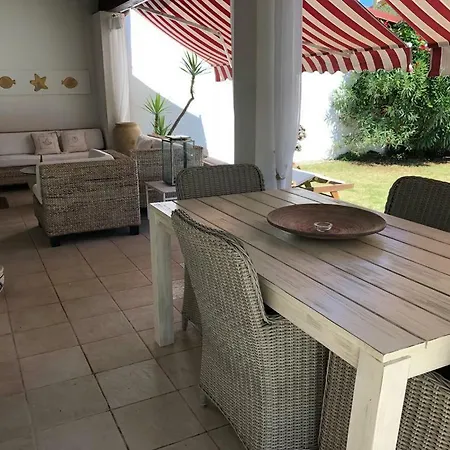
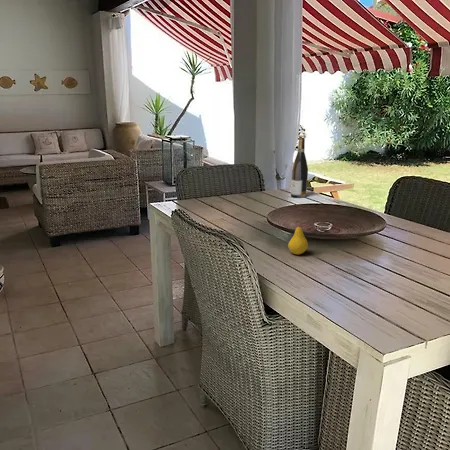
+ wine bottle (300, 167)
+ fruit (298, 237)
